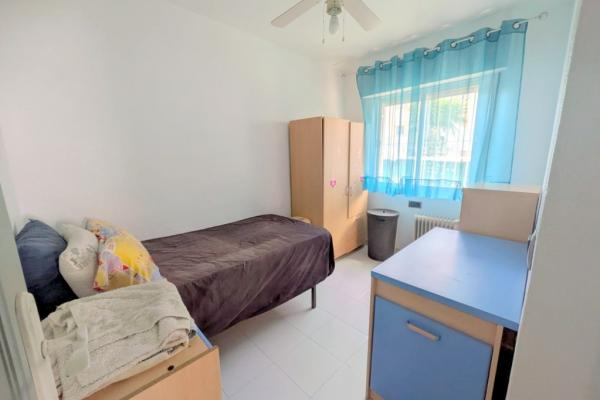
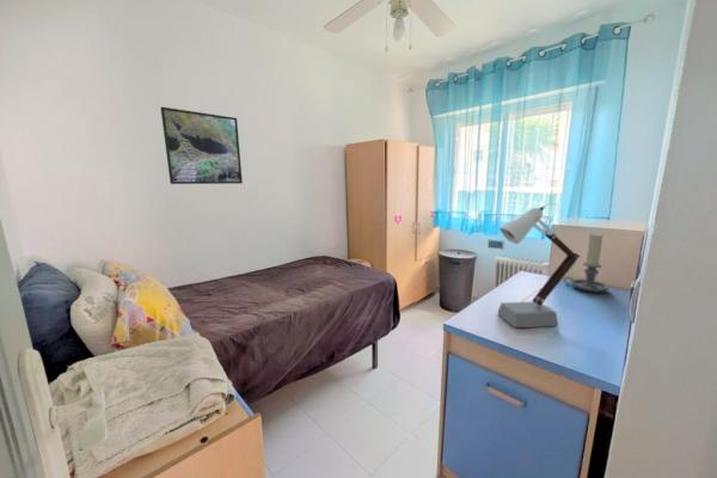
+ candle holder (588, 261)
+ desk lamp (519, 243)
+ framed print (204, 148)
